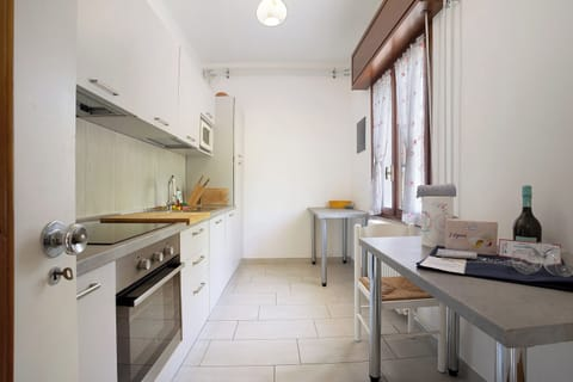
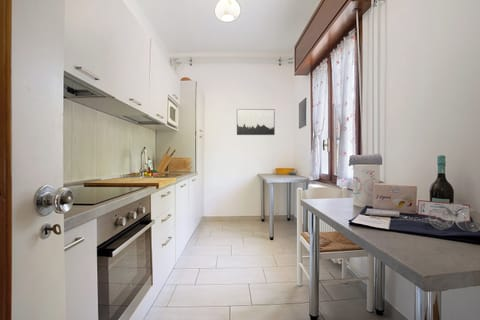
+ wall art (255, 122)
